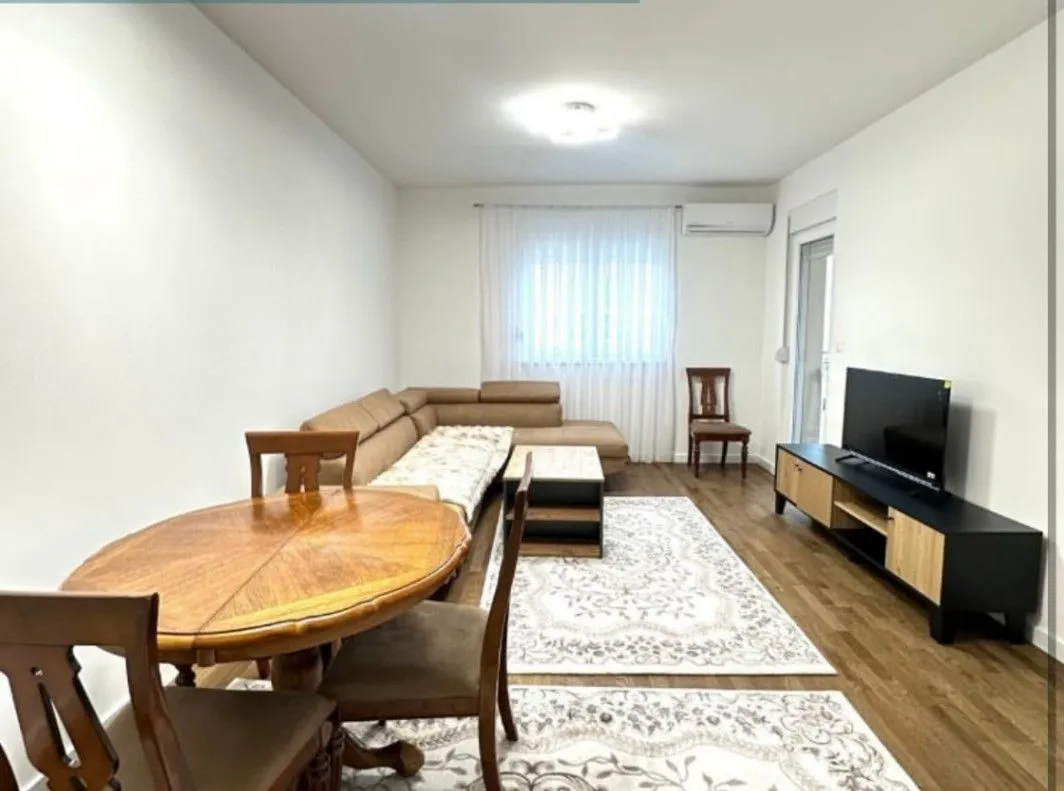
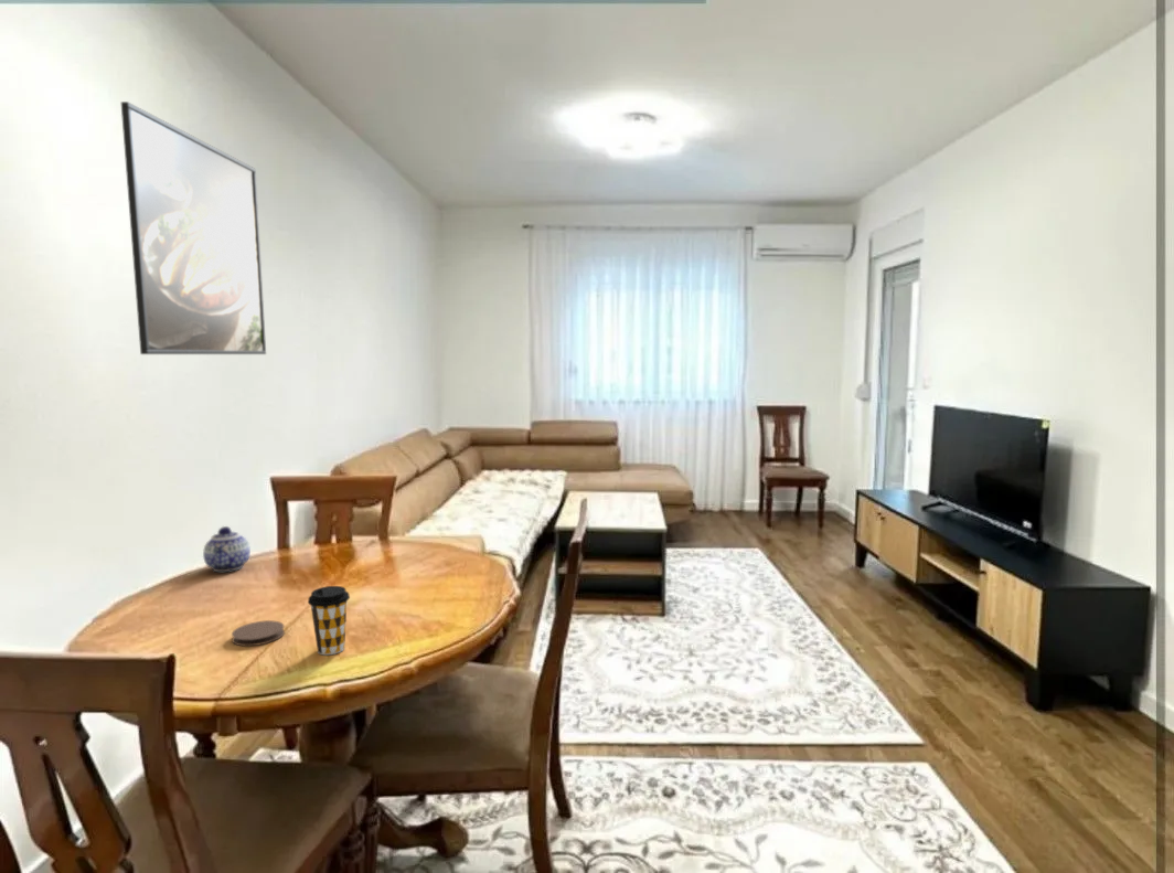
+ coffee cup (330, 620)
+ teapot (226, 547)
+ coaster (258, 632)
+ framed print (205, 248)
